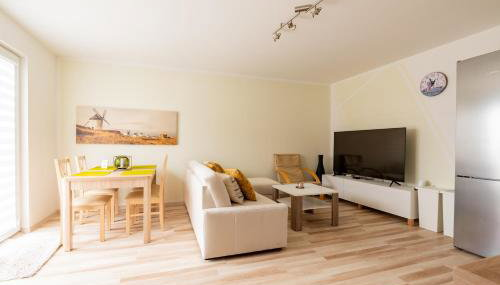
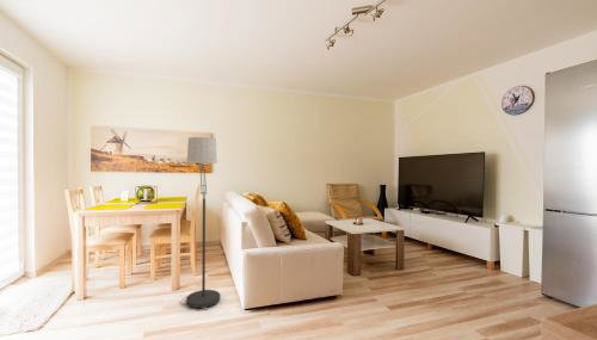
+ floor lamp (203, 214)
